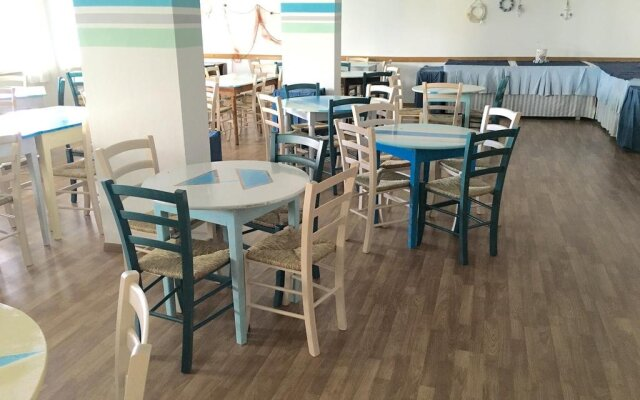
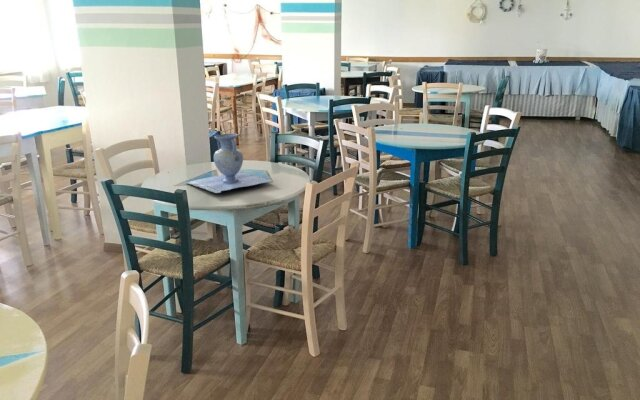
+ vase (228, 159)
